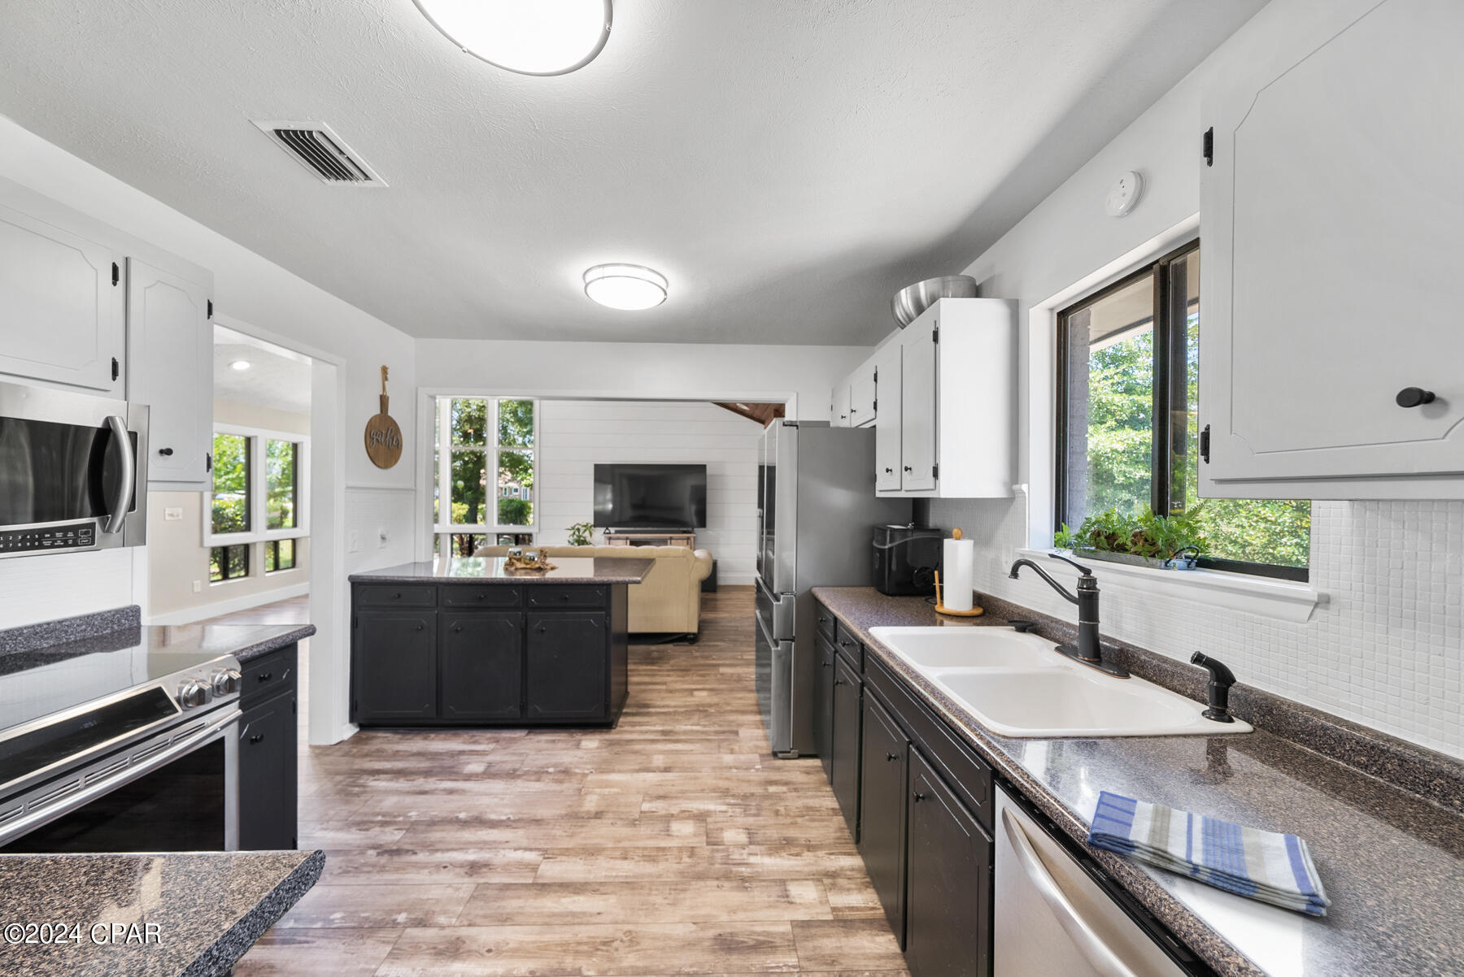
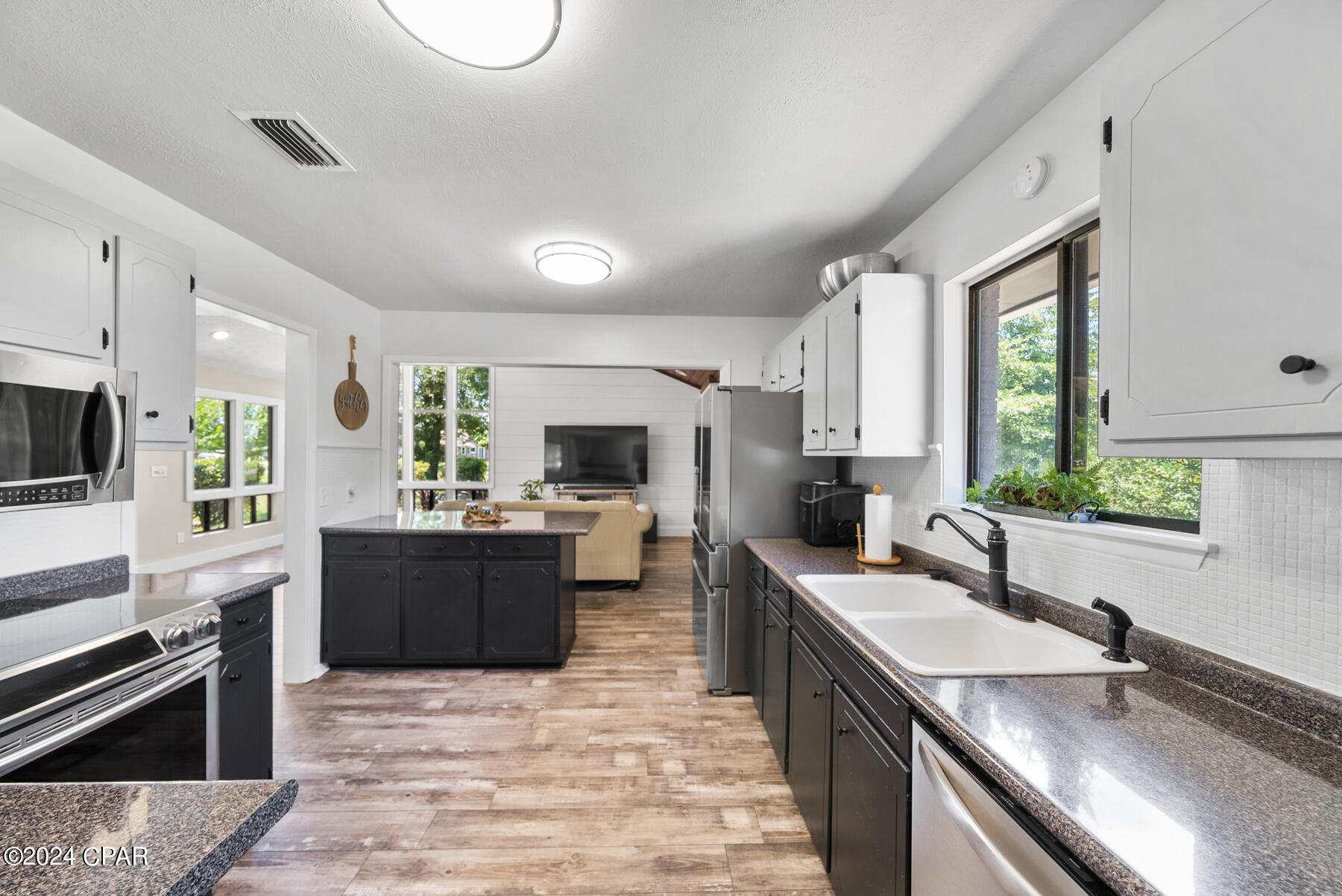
- dish towel (1197, 840)
